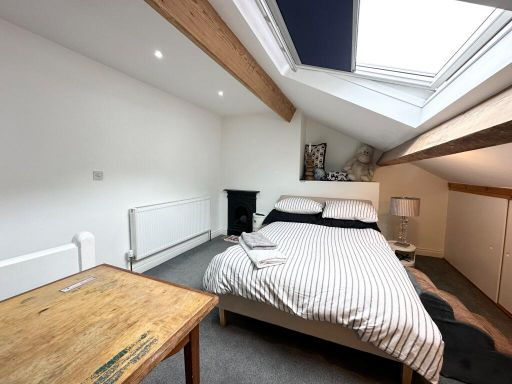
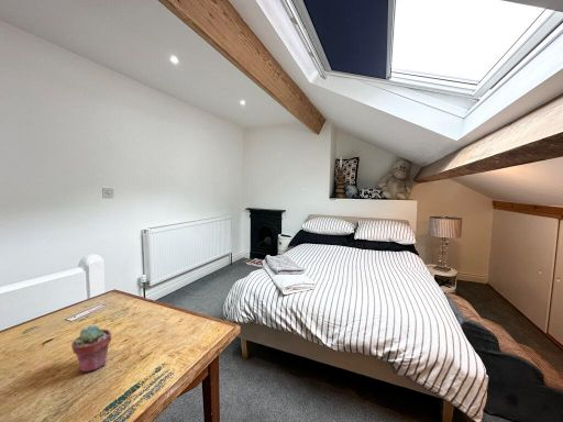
+ potted succulent (92, 345)
